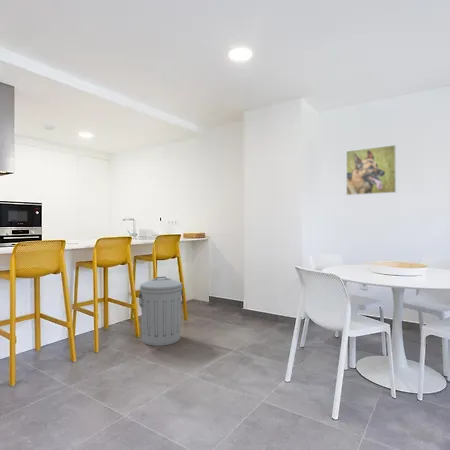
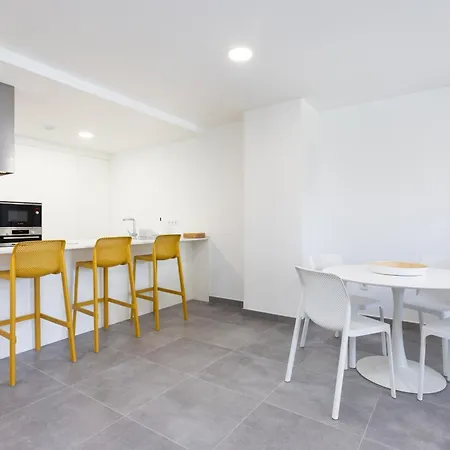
- trash can (161, 308)
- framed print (370, 171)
